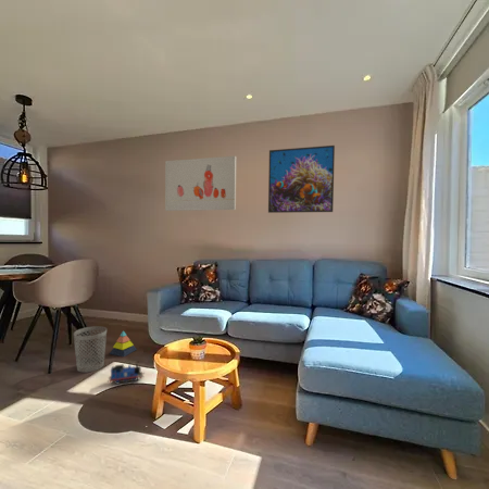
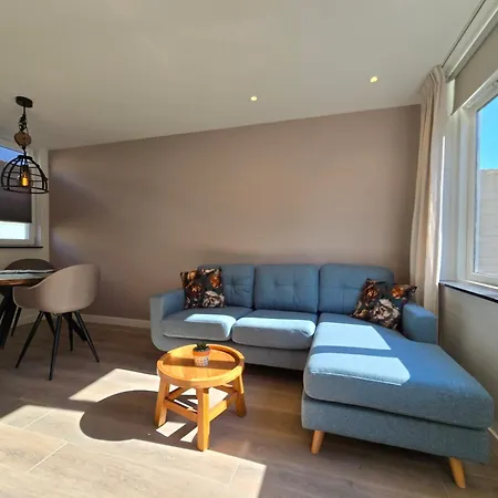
- train (126, 373)
- wastebasket (90, 349)
- stacking toy (123, 341)
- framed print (300, 179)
- wall art (199, 184)
